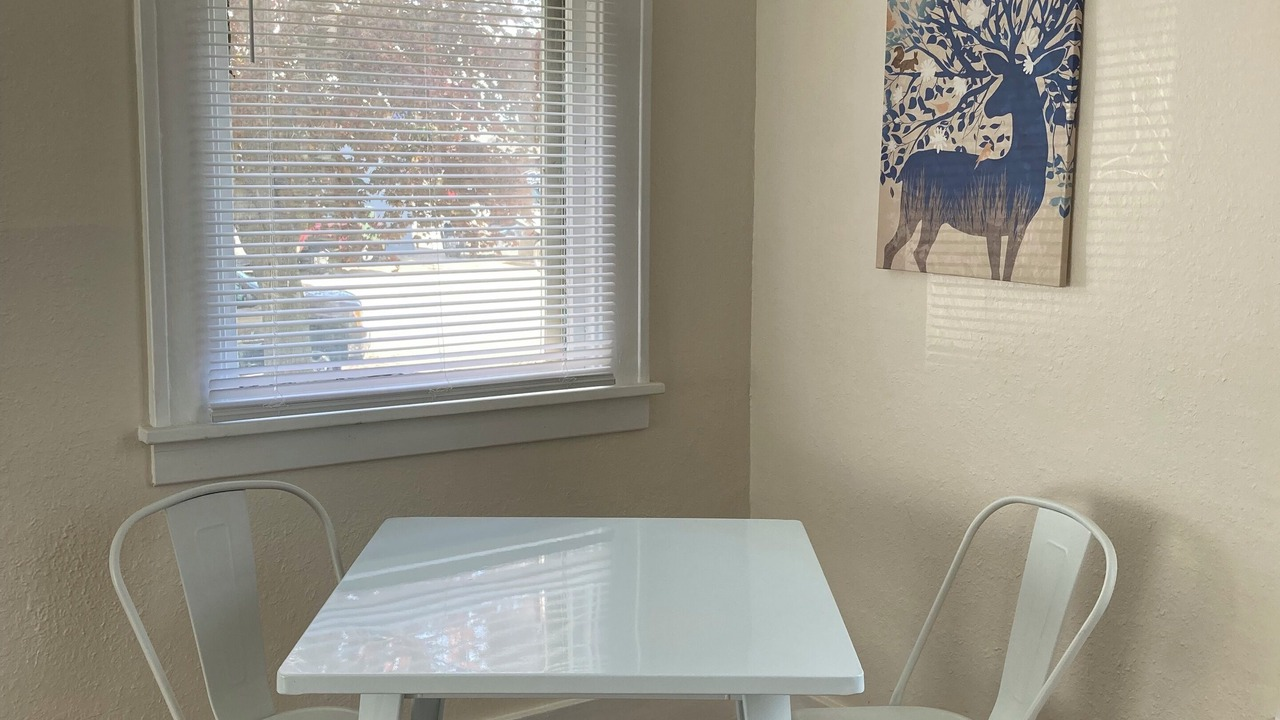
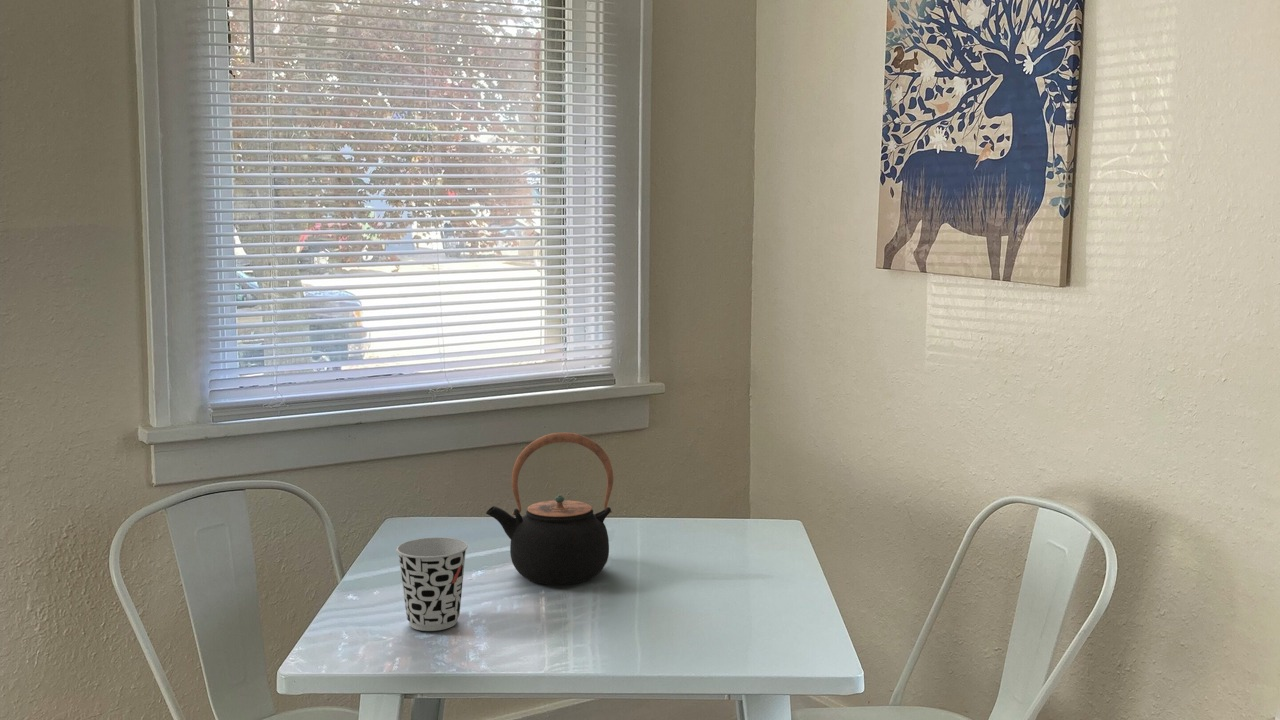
+ teapot (550, 503)
+ cup (432, 584)
